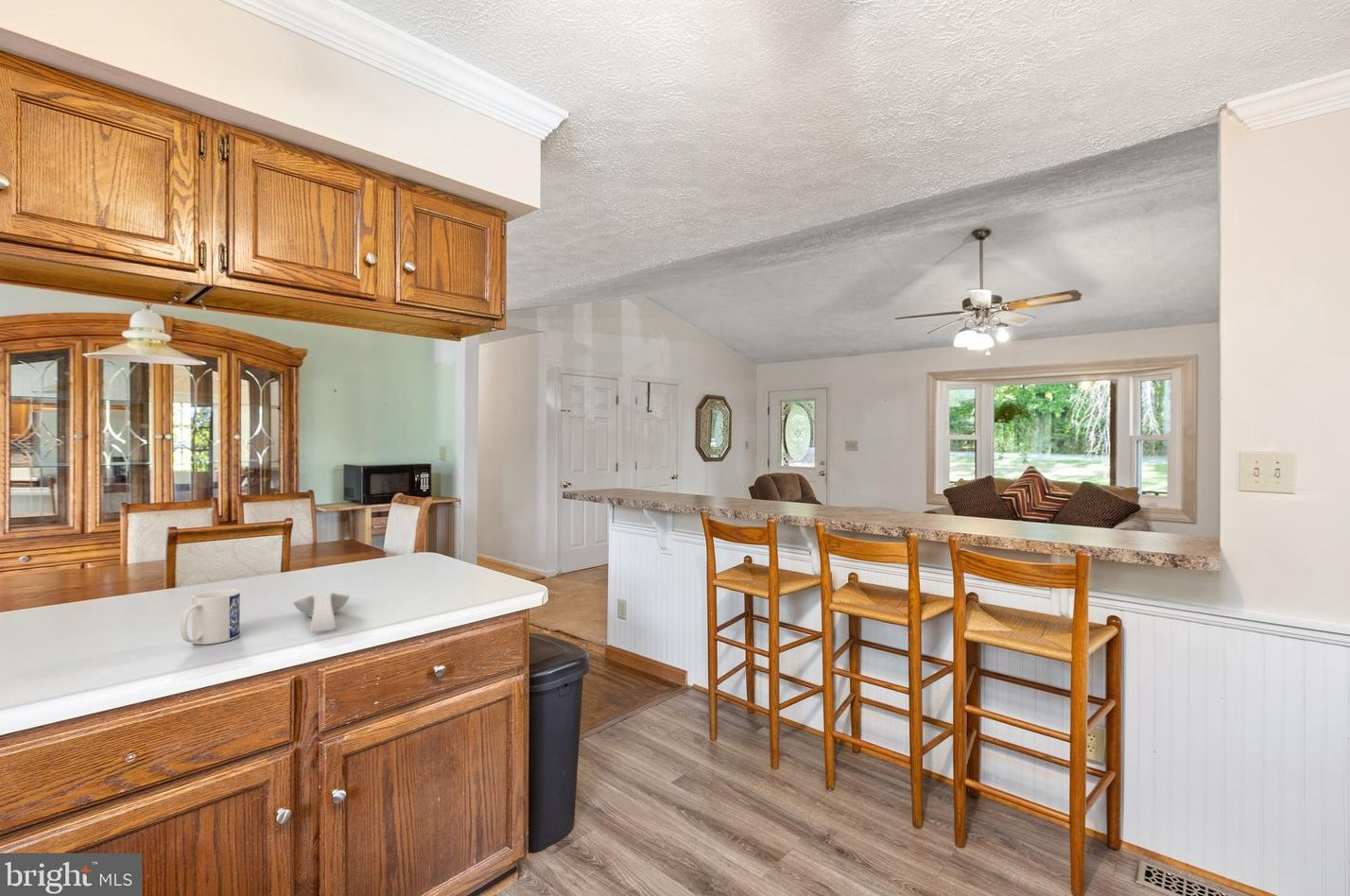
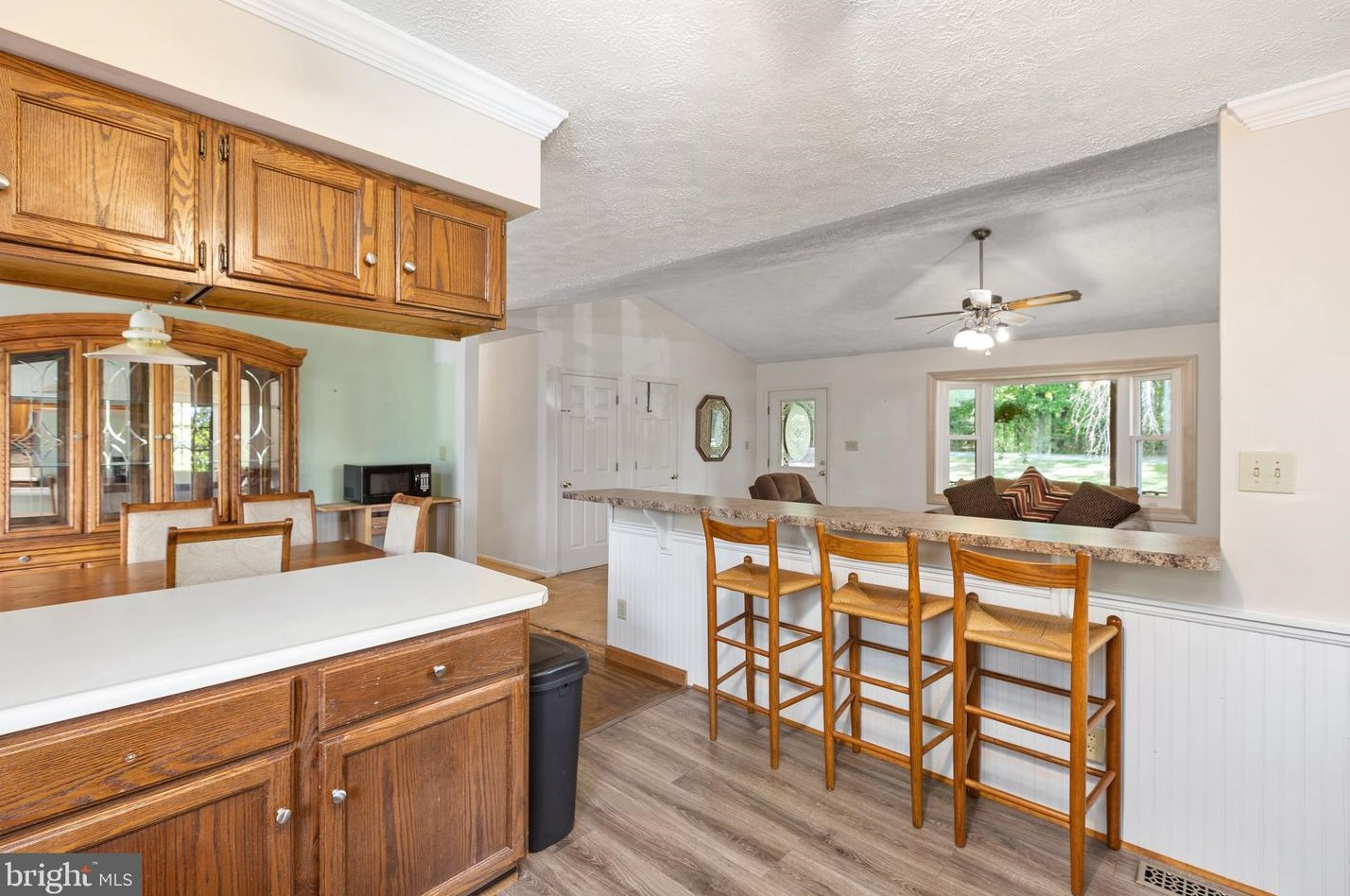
- spoon rest (322, 604)
- mug (209, 618)
